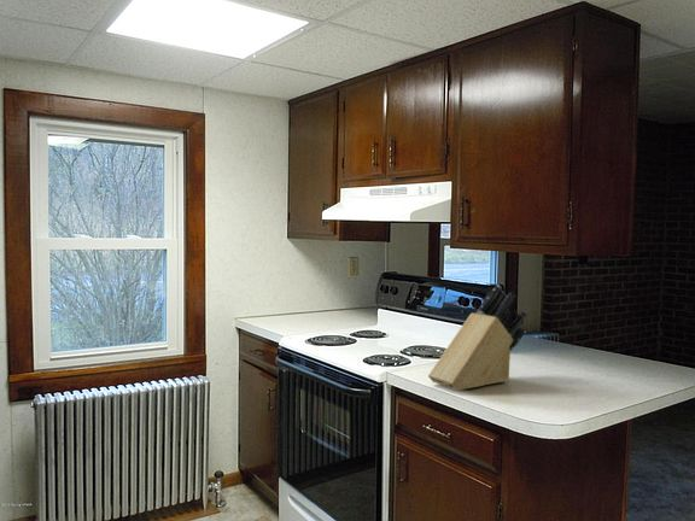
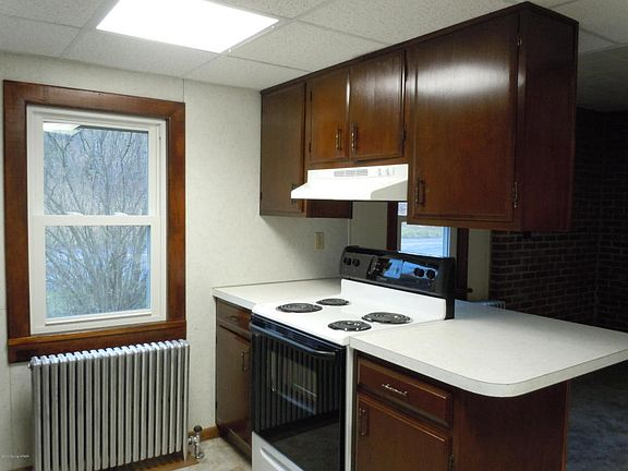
- knife block (480, 334)
